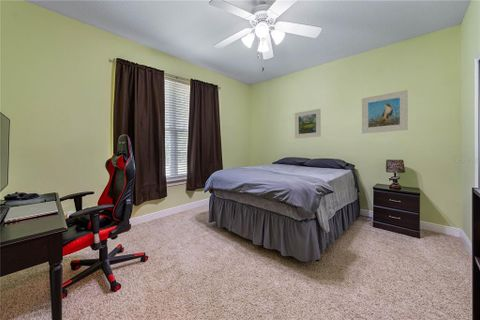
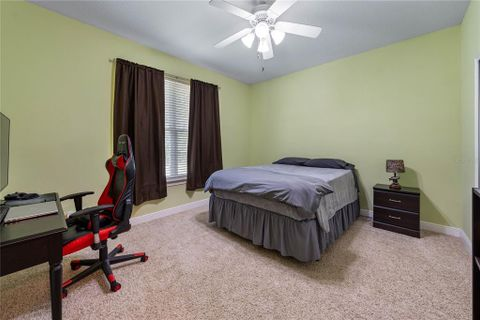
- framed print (307, 124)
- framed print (383, 113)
